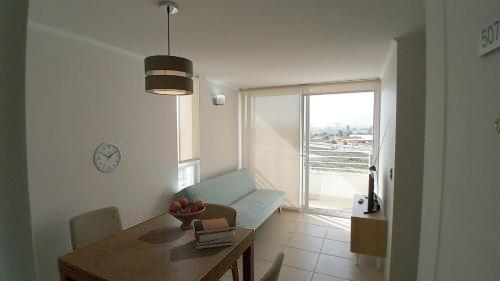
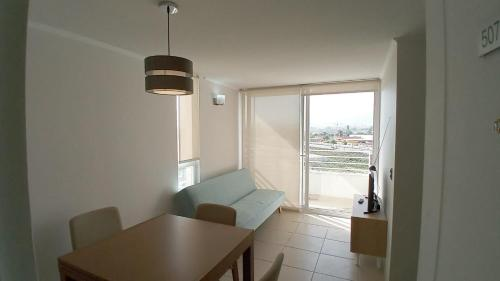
- wall clock (108, 157)
- fruit bowl (187, 213)
- book stack (214, 232)
